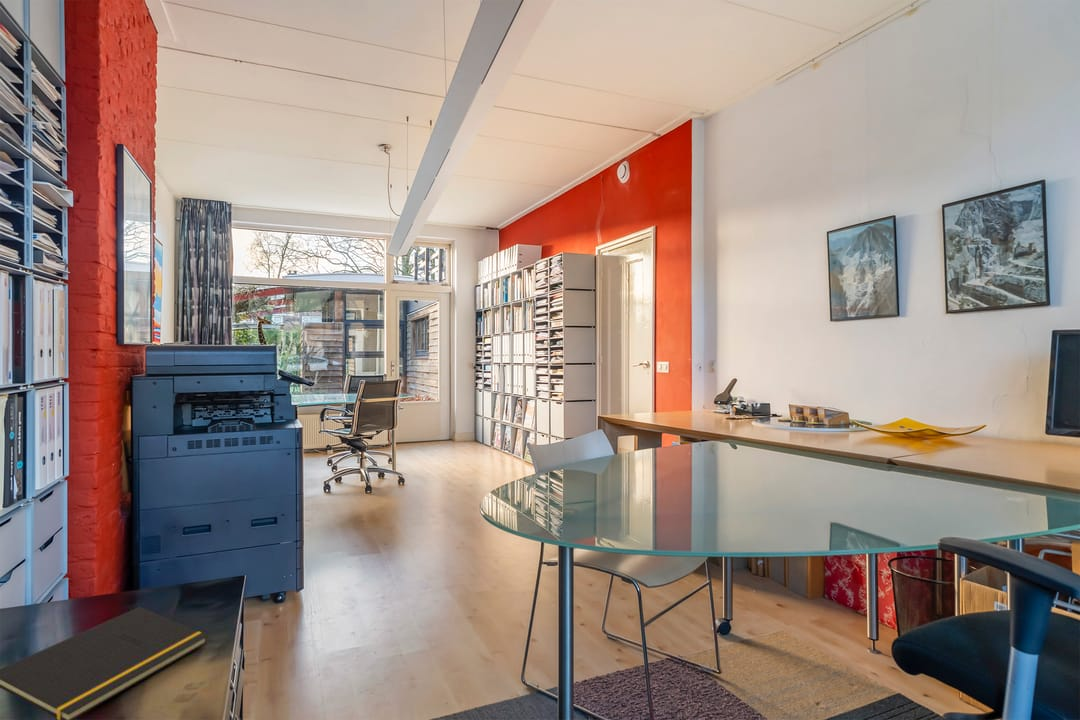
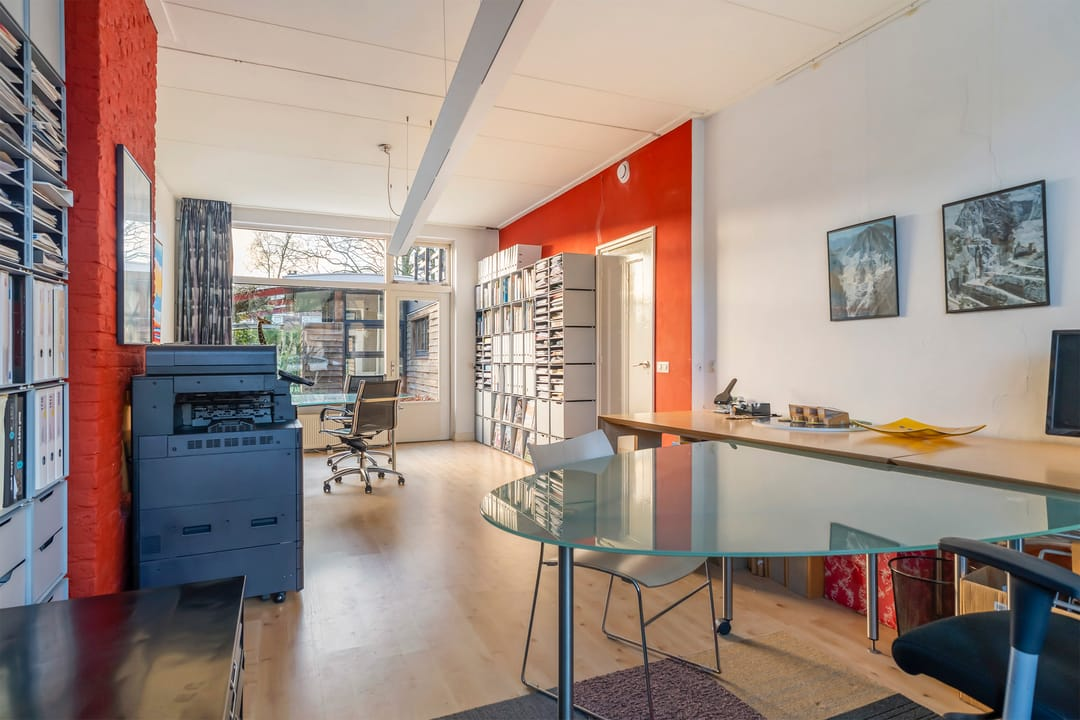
- notepad (108, 656)
